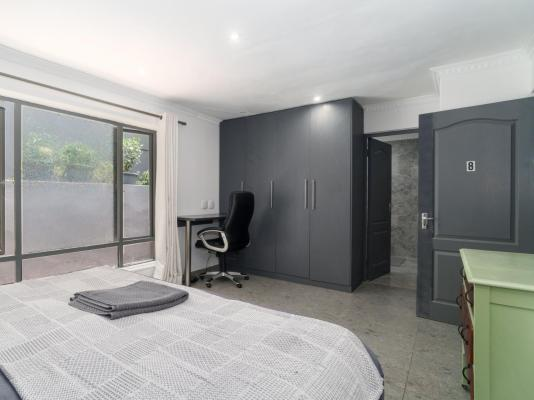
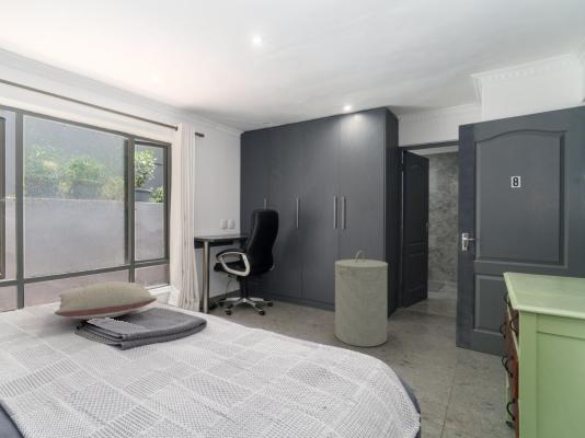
+ laundry hamper (360, 293)
+ pillow (106, 298)
